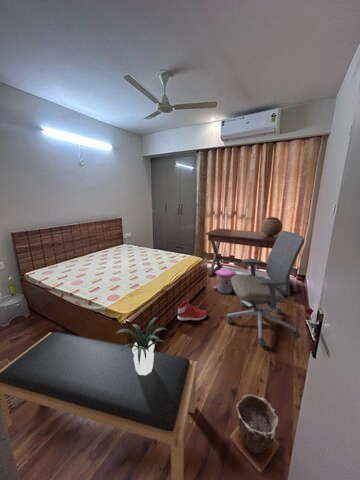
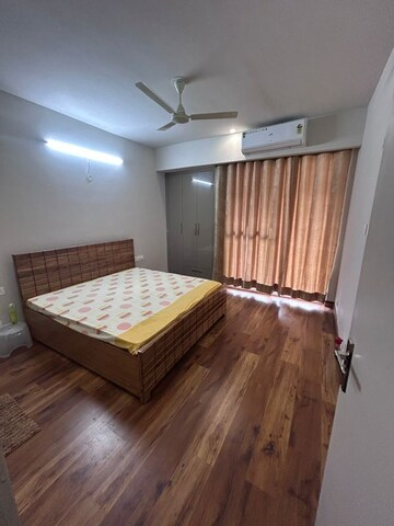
- trash can (225, 280)
- bench (99, 392)
- plant pot (255, 426)
- desk (254, 264)
- office chair (261, 280)
- potted plant (142, 348)
- decorative globe (271, 226)
- sneaker (192, 309)
